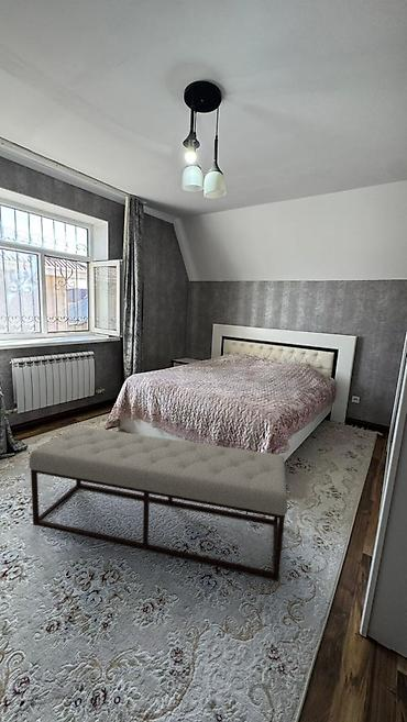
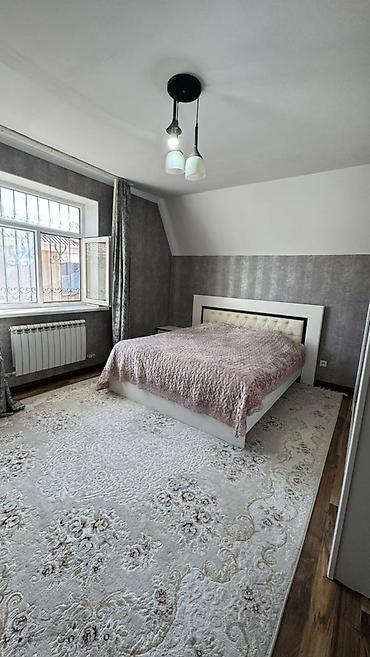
- bench (160, 488)
